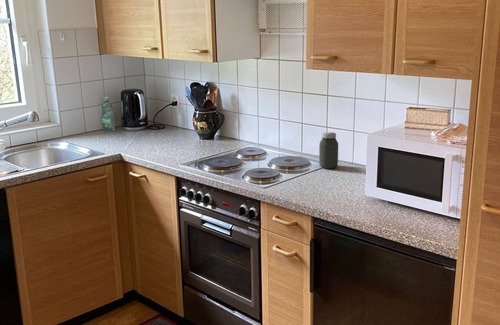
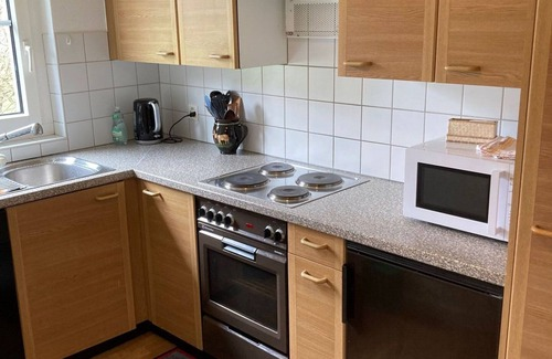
- jar (328, 150)
